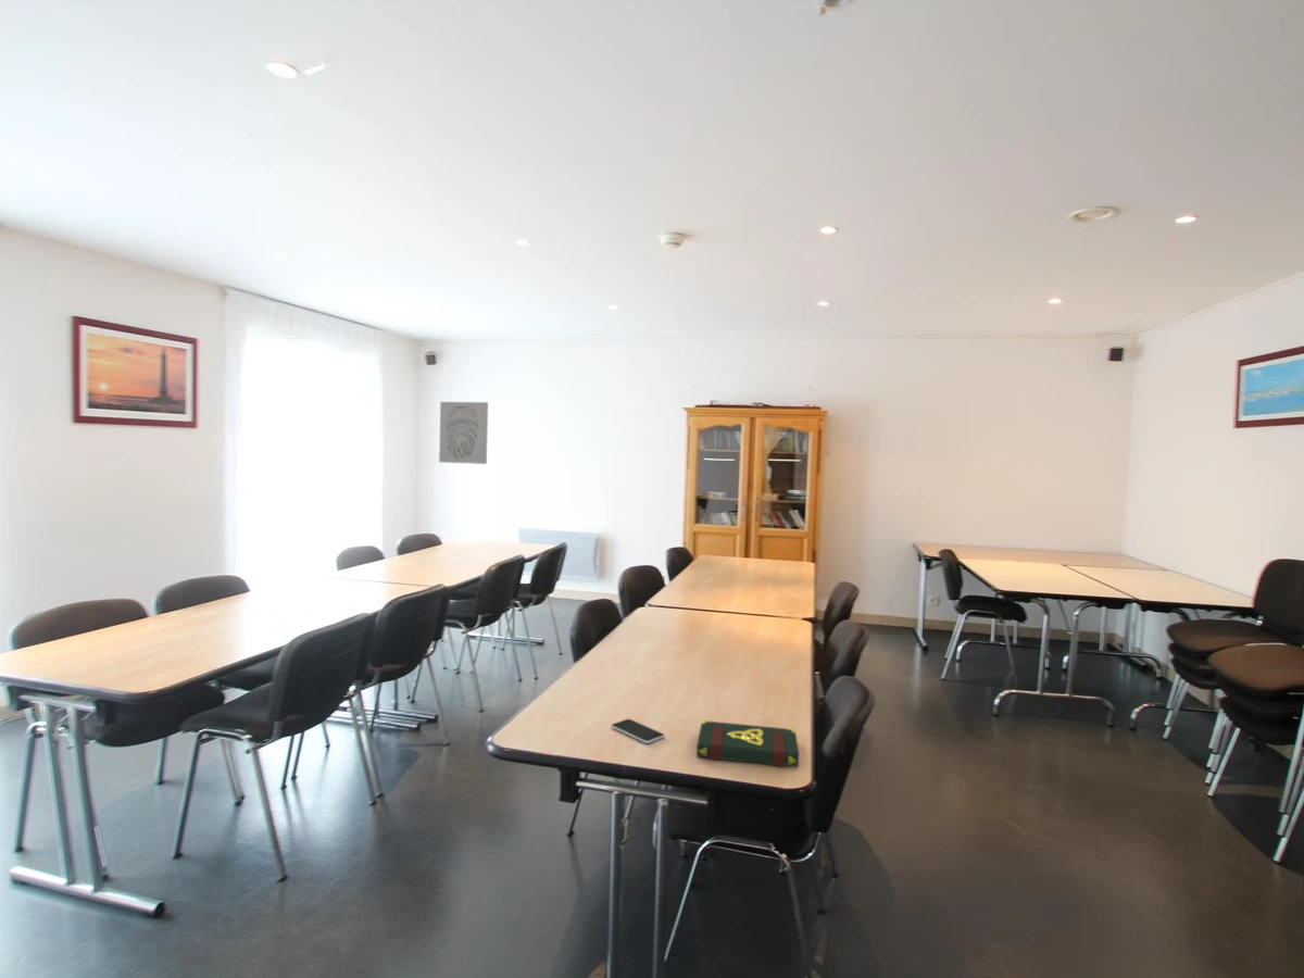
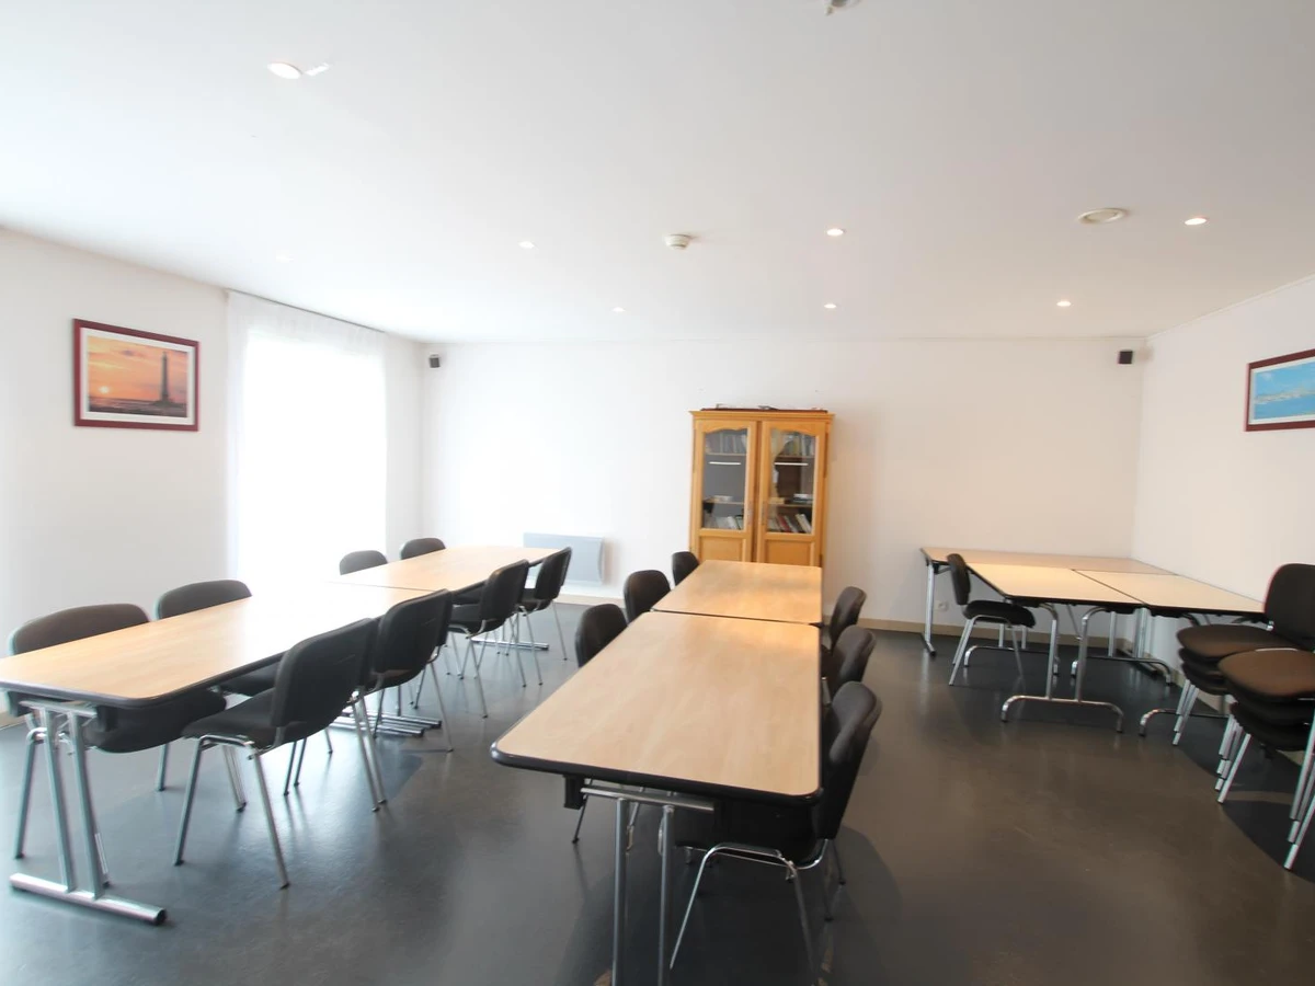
- book (747, 742)
- smartphone (637, 730)
- wall art (463, 432)
